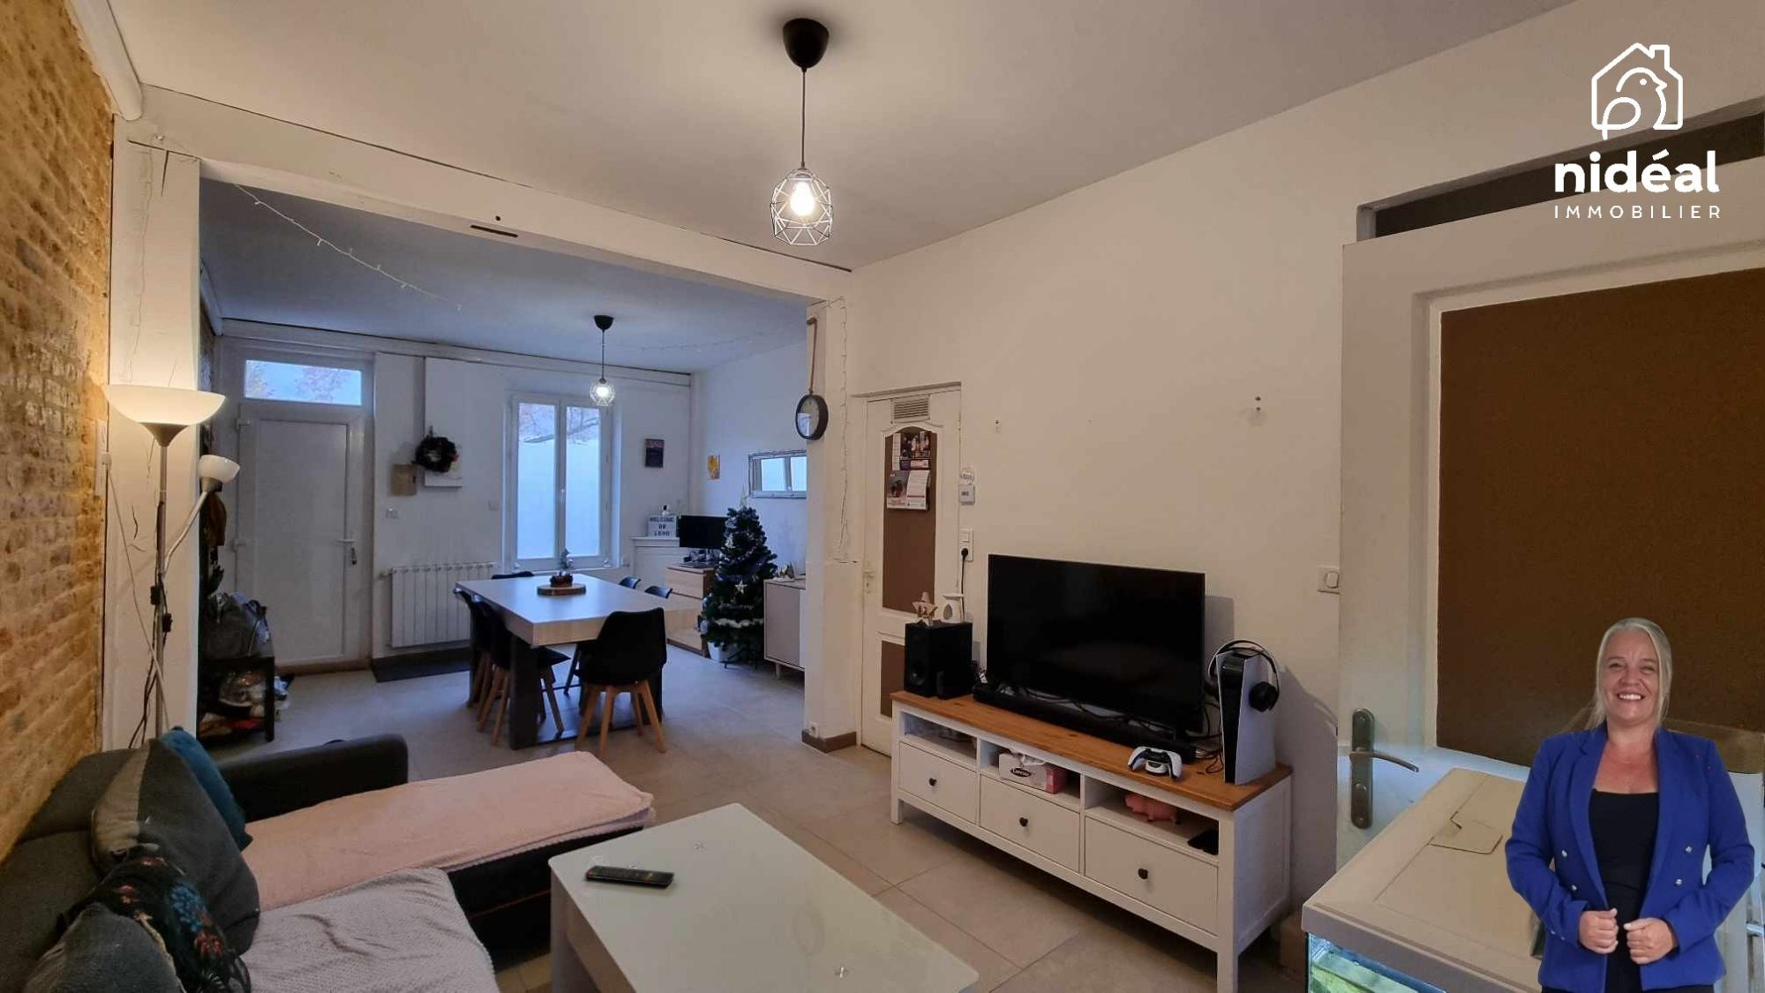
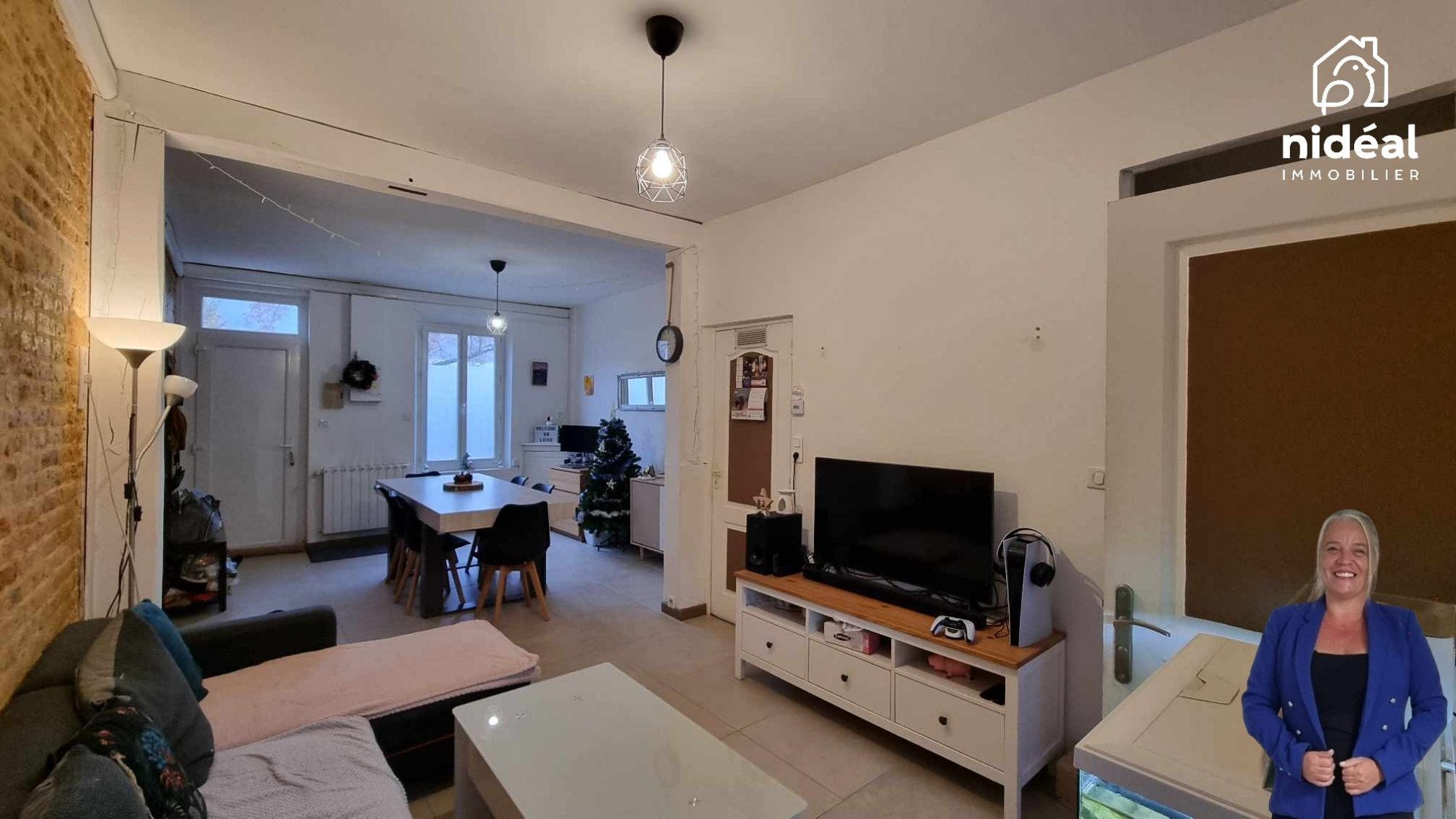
- remote control (628, 875)
